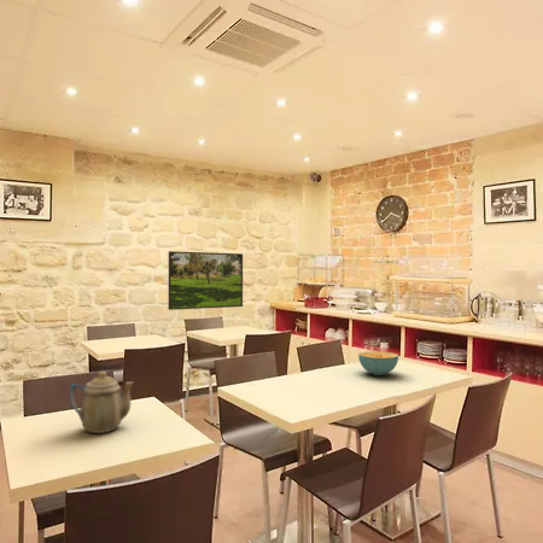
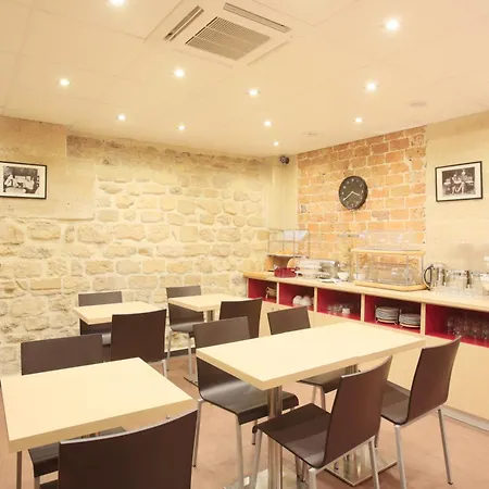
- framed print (206, 280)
- cereal bowl (378, 363)
- teapot (101, 399)
